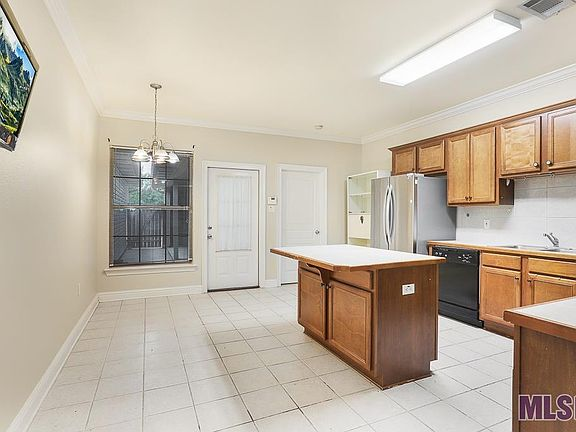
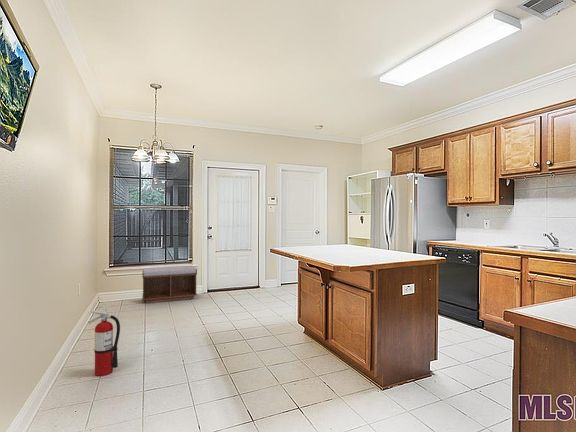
+ bench (169, 283)
+ fire extinguisher (104, 340)
